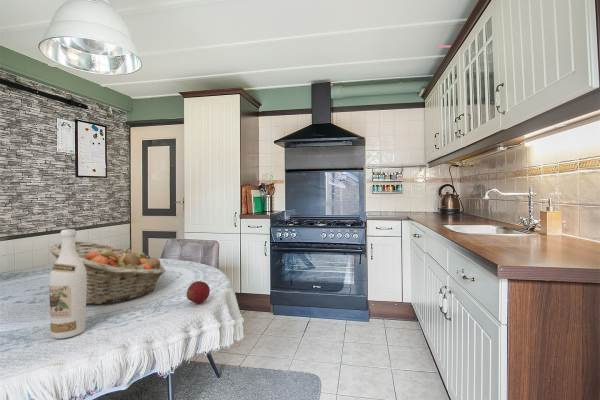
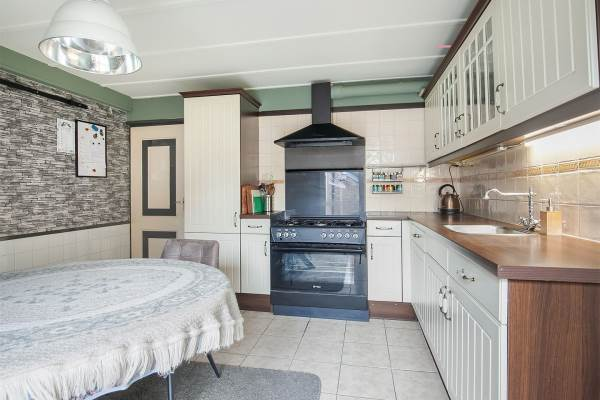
- fruit basket (112, 266)
- wine bottle (68, 281)
- apple (198, 292)
